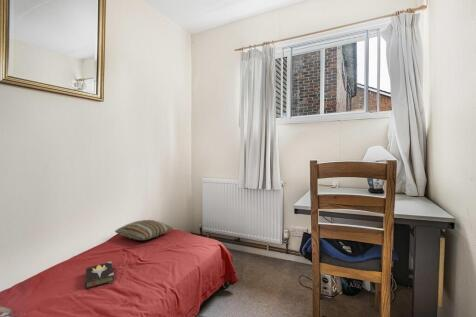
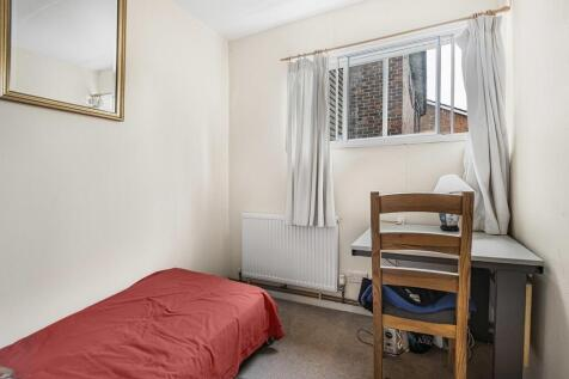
- hardback book (99, 273)
- pillow (144, 229)
